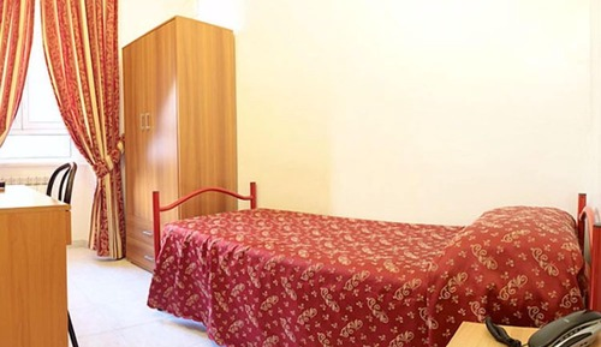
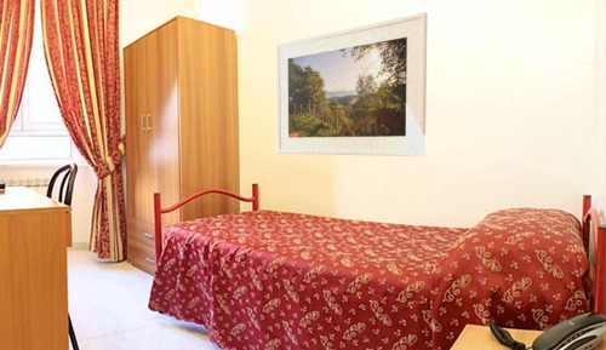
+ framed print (341, 93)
